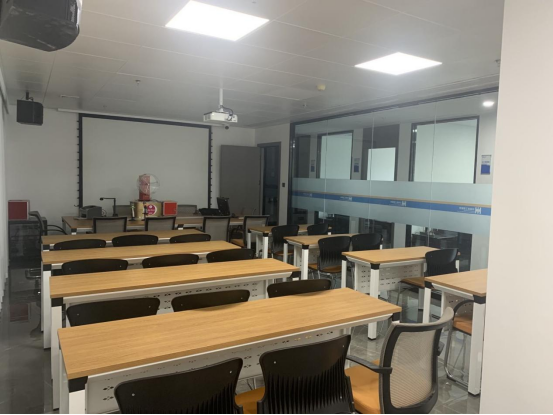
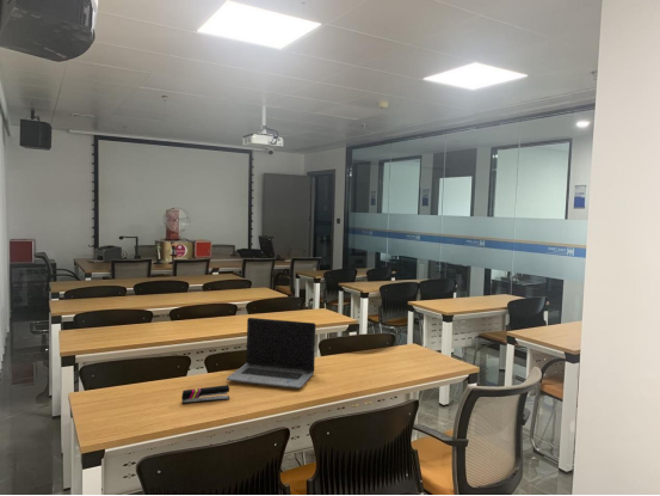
+ laptop computer (272, 351)
+ stapler (205, 393)
